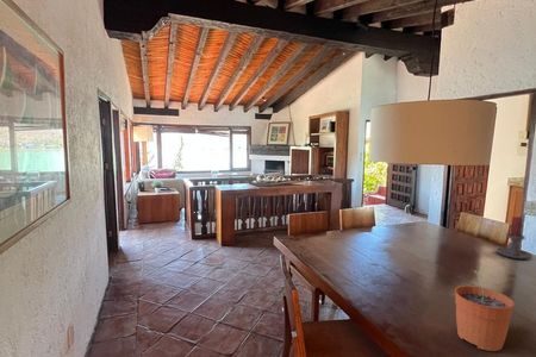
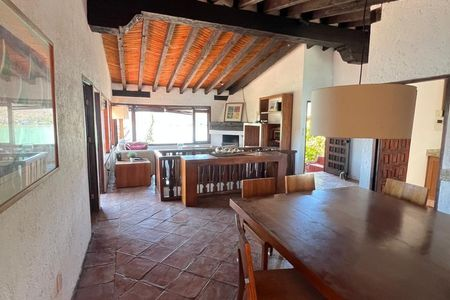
- plant pot (481, 306)
- candle holder (515, 234)
